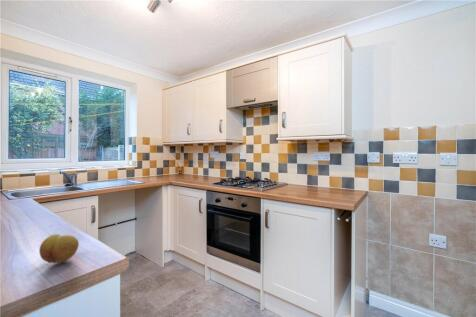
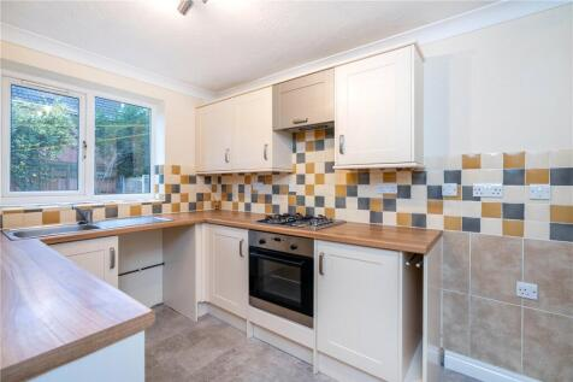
- fruit (59, 248)
